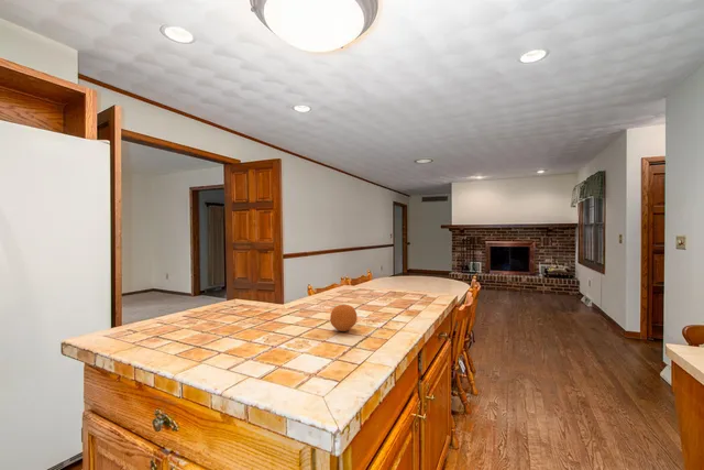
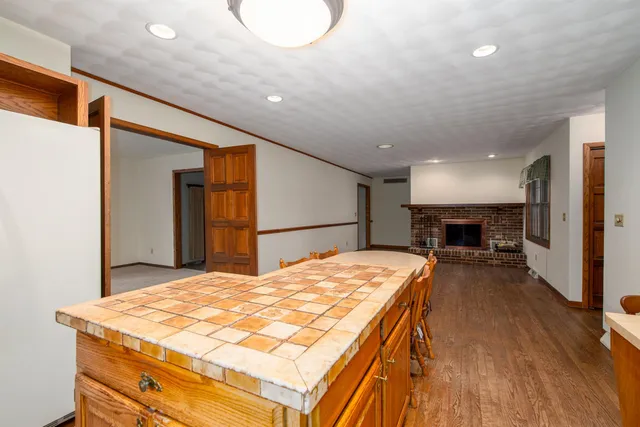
- fruit (343, 317)
